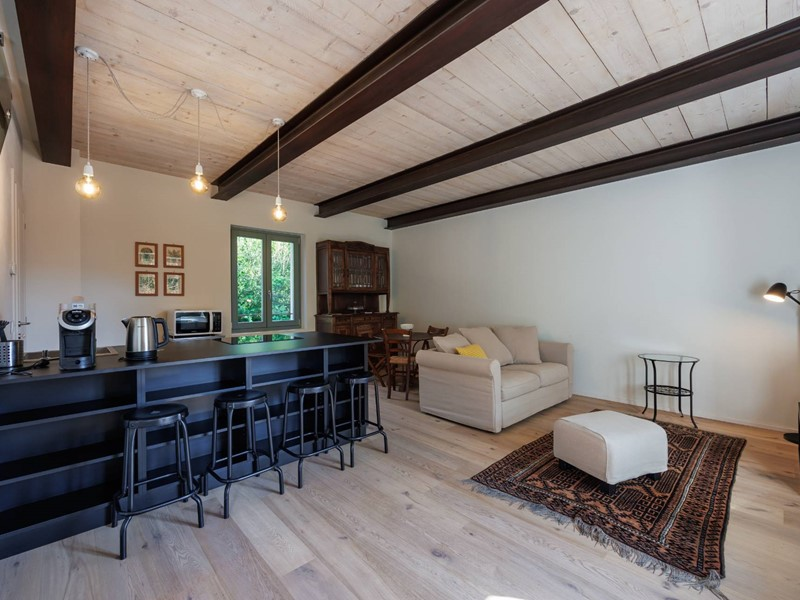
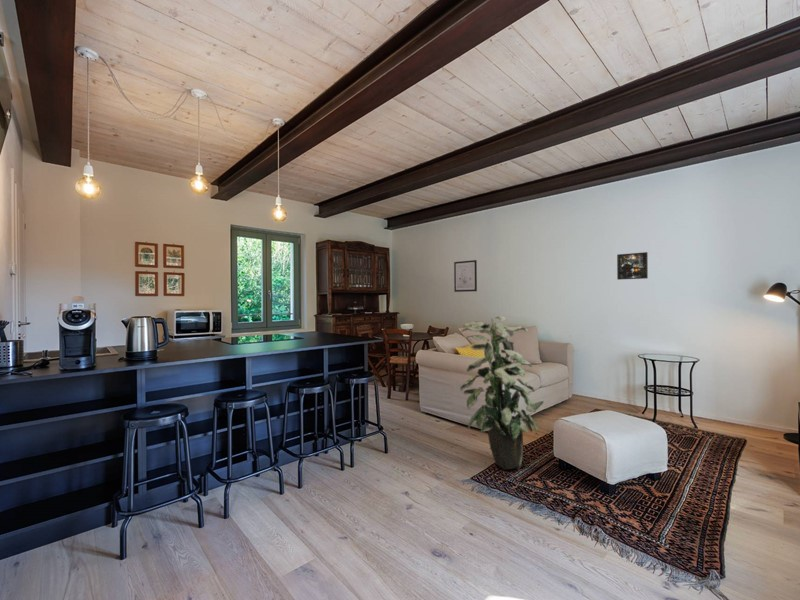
+ indoor plant (498, 390)
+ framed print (632, 266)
+ wall art (465, 276)
